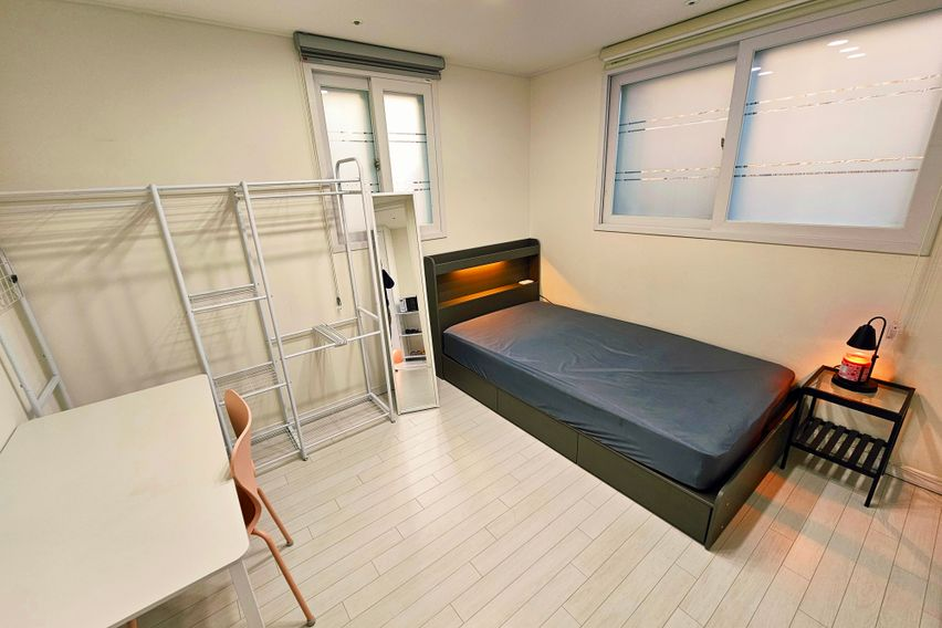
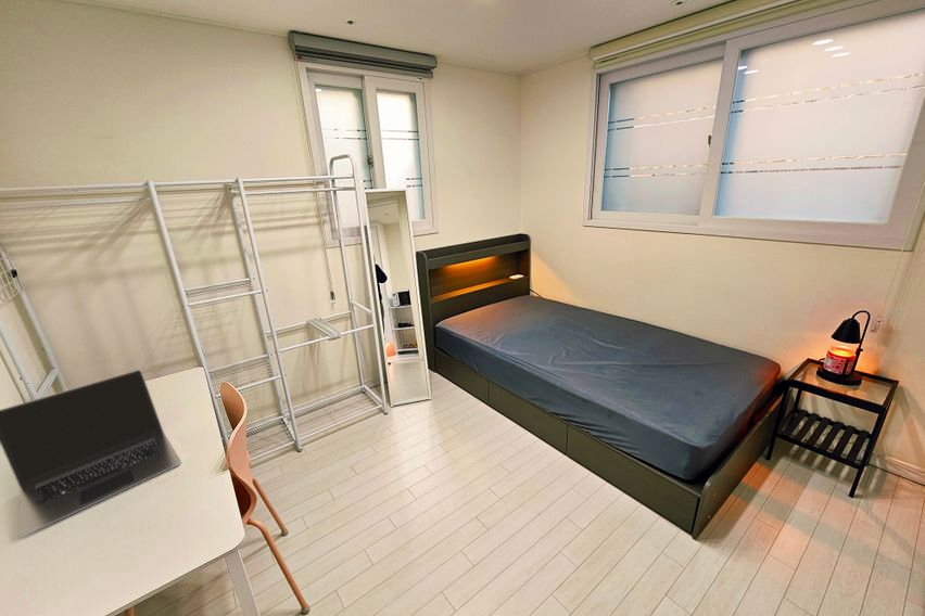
+ laptop (89, 439)
